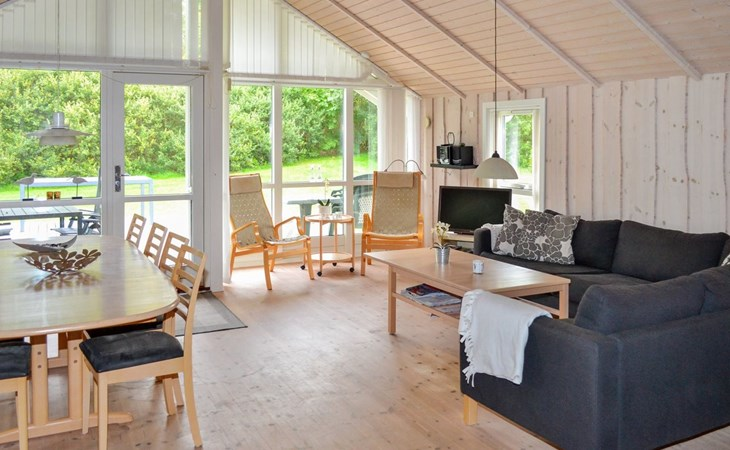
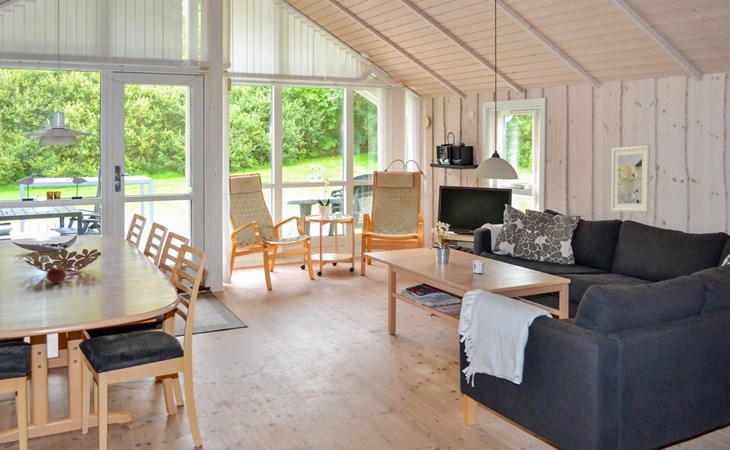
+ fruit (56, 274)
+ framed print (630, 179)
